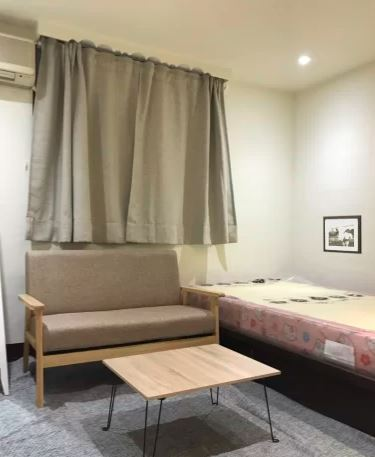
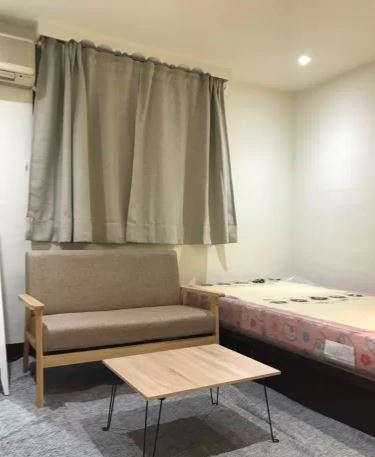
- picture frame (341, 234)
